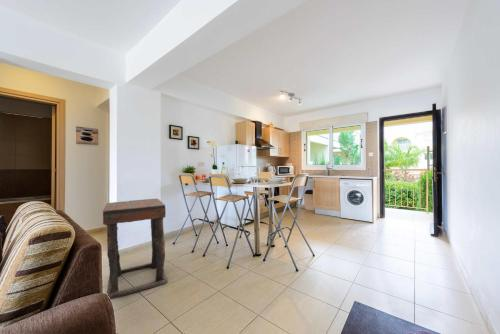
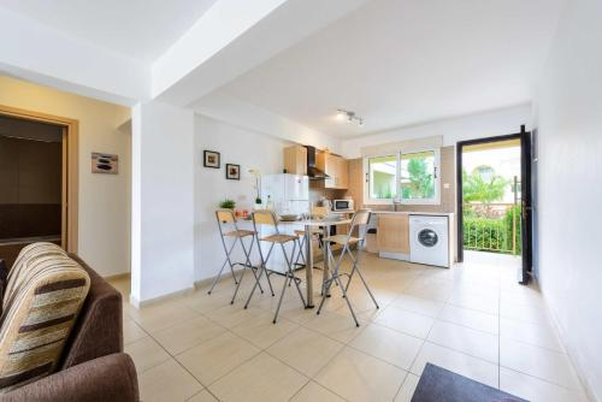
- side table (151, 236)
